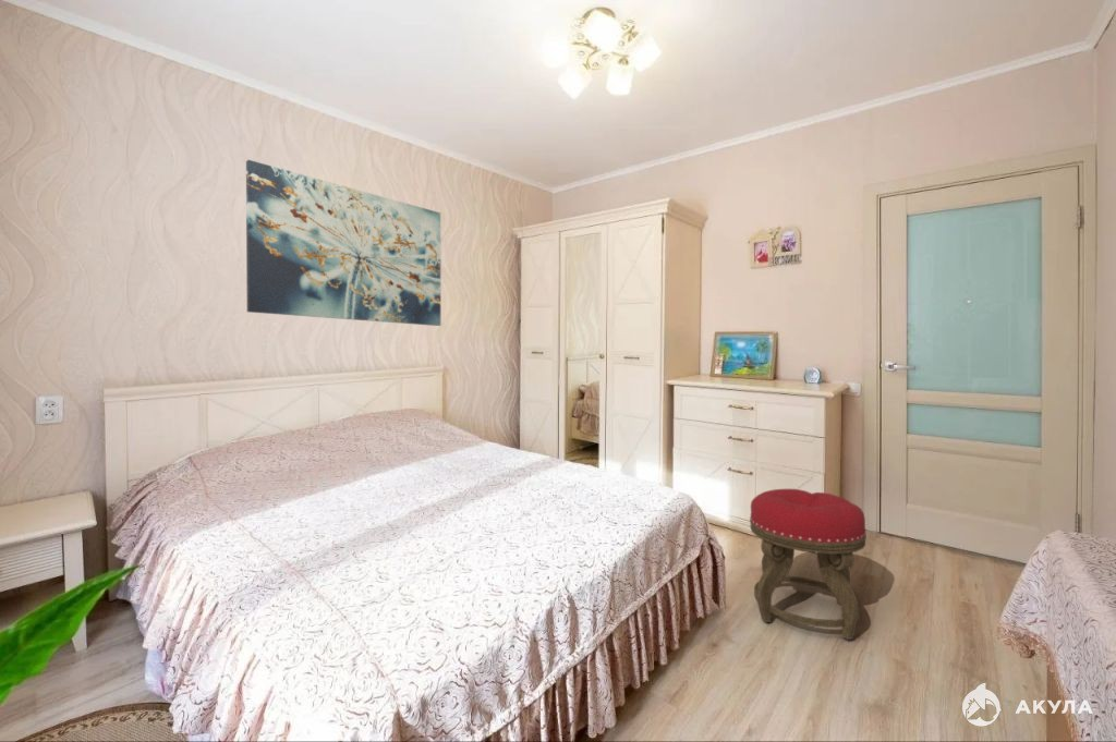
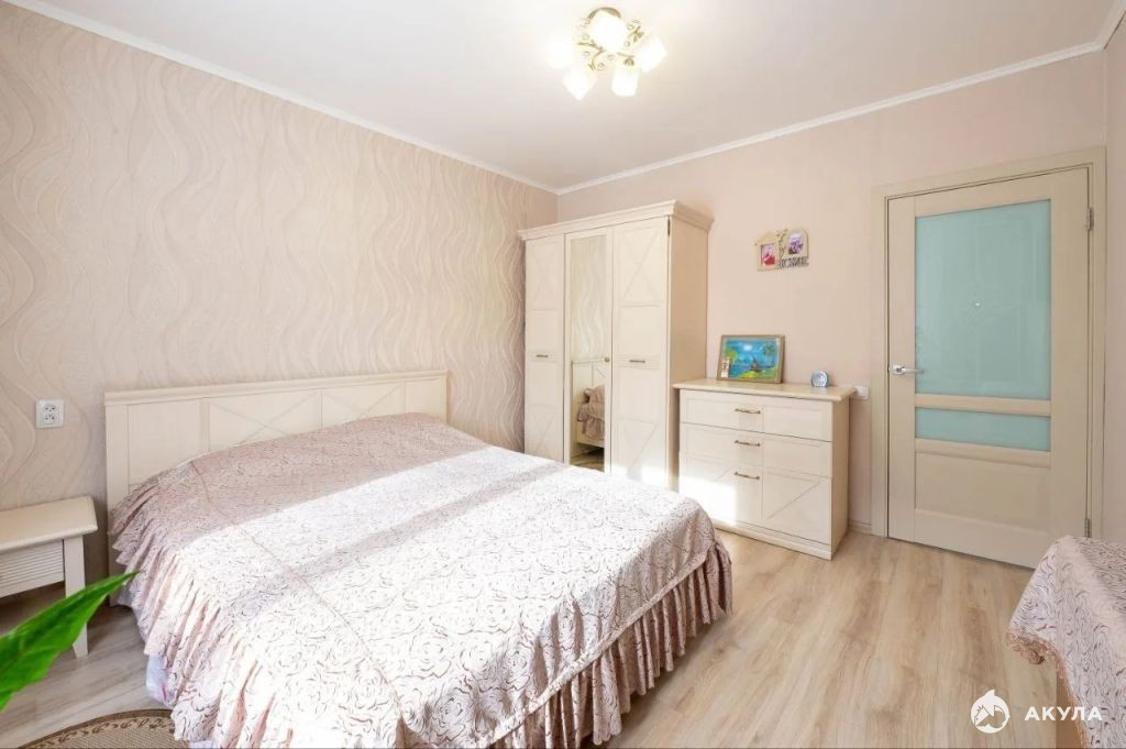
- wall art (357, 255)
- stool (804, 550)
